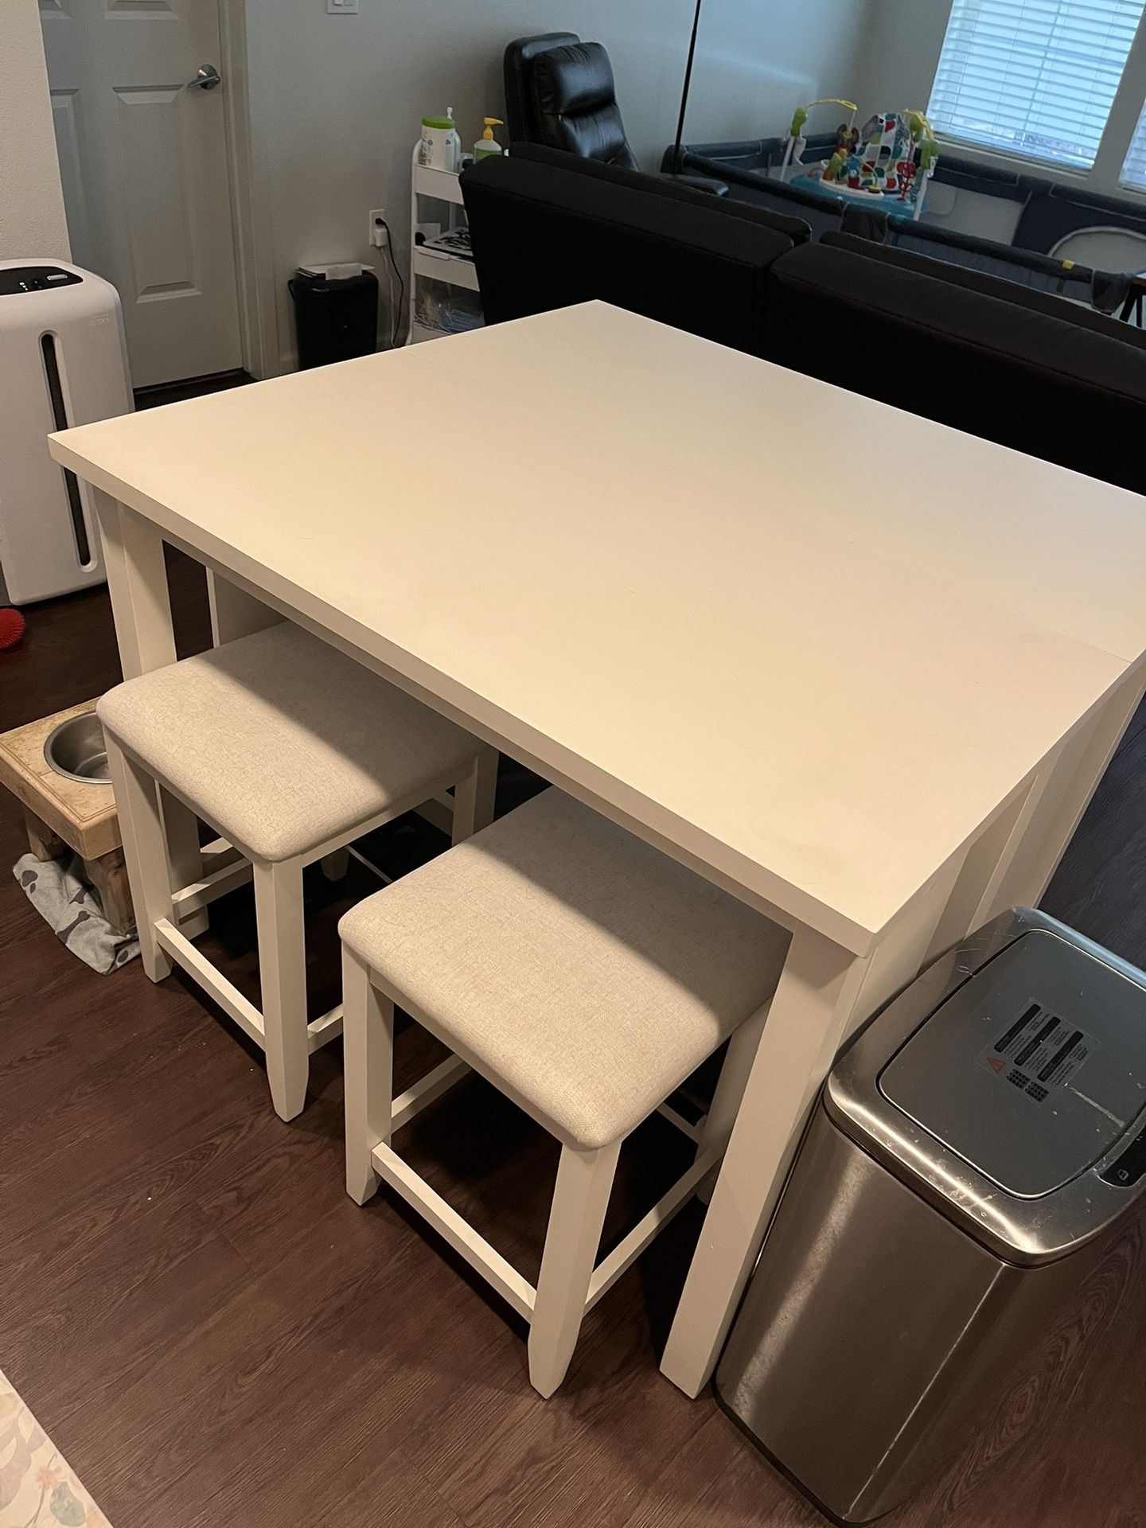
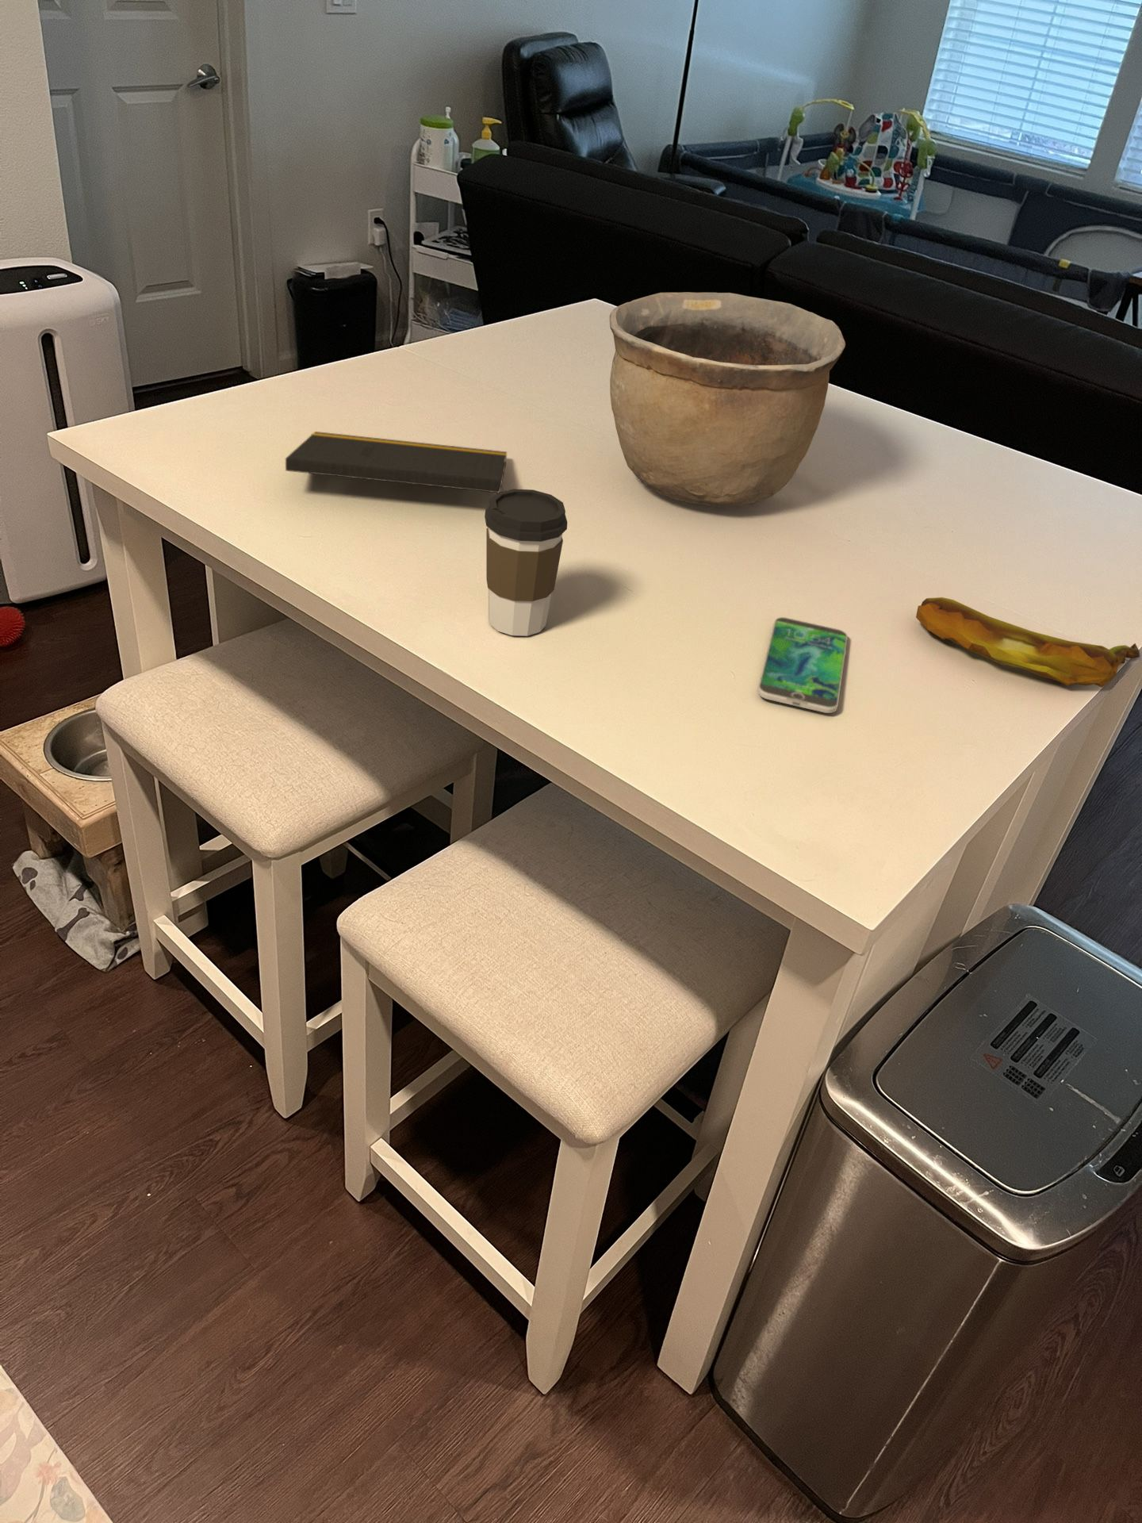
+ coffee cup (522, 565)
+ bowl (713, 407)
+ smartphone (804, 662)
+ notepad (402, 460)
+ banana (1035, 632)
